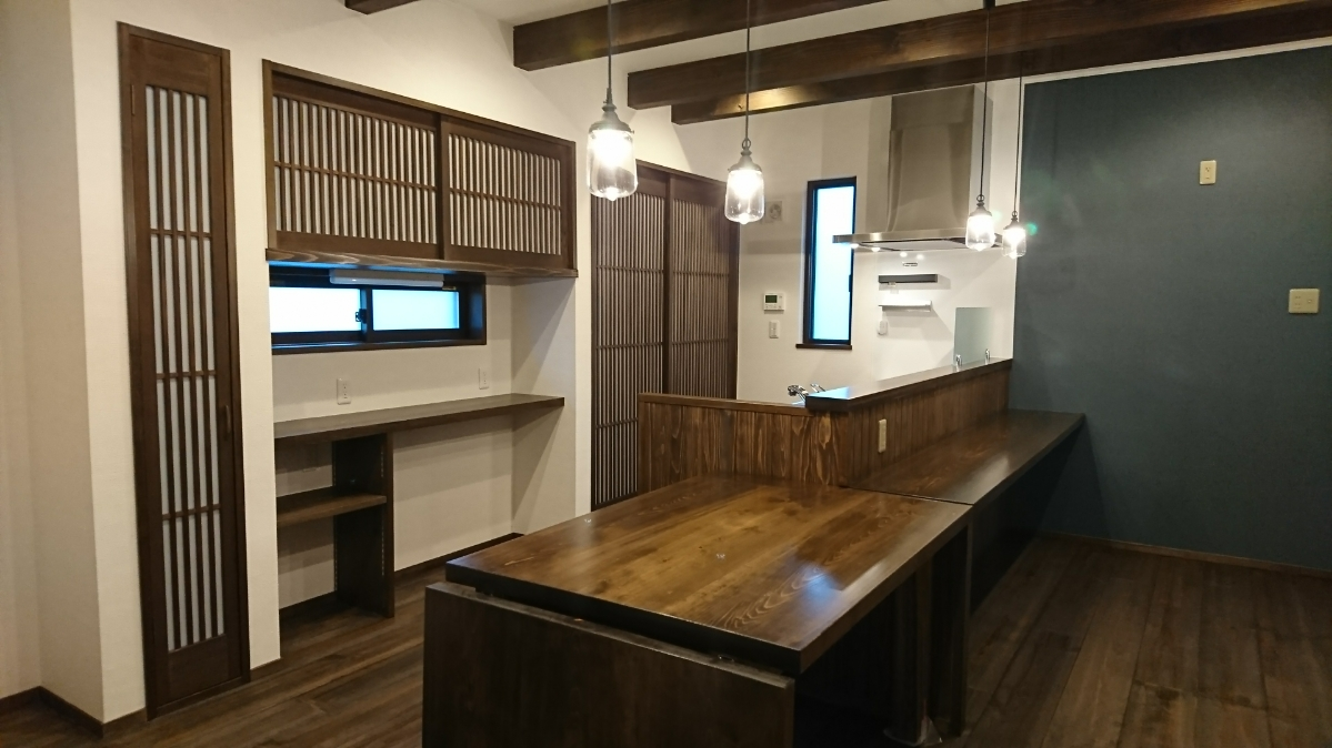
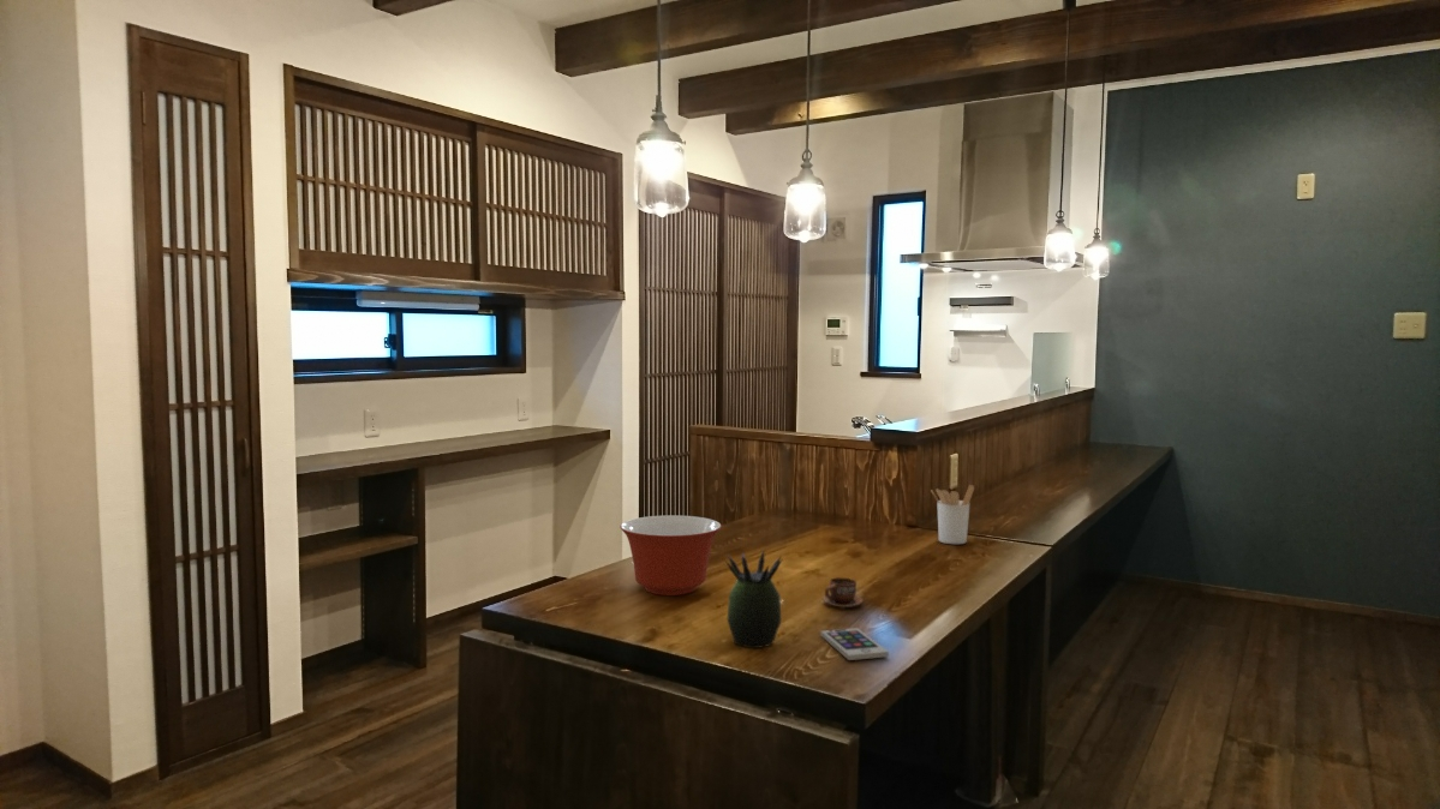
+ mixing bowl (670, 556)
+ succulent plant (753, 599)
+ smartphone (853, 642)
+ utensil holder (951, 514)
+ cup (841, 592)
